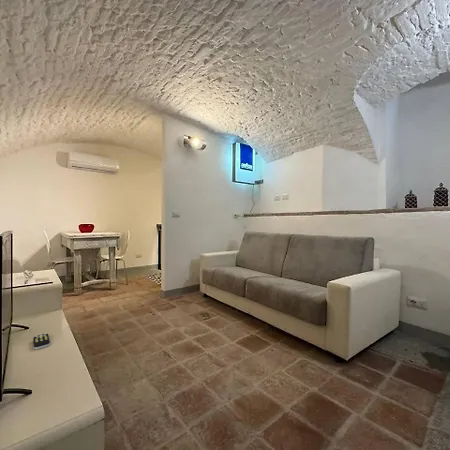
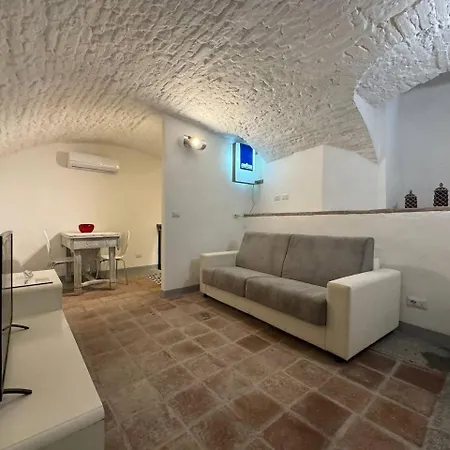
- remote control (41, 340)
